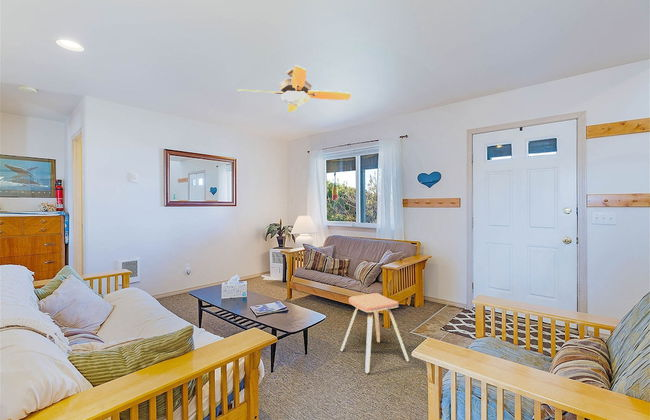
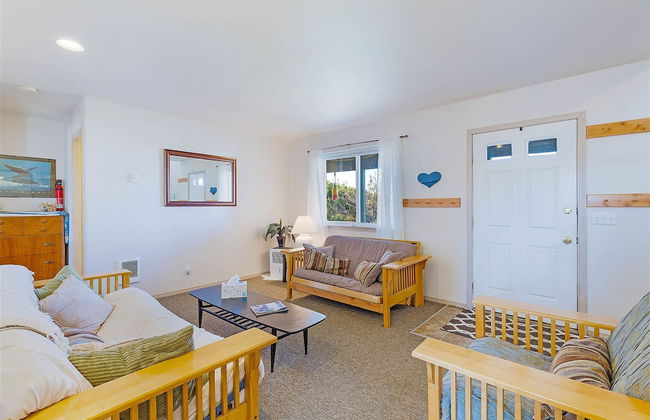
- music stool (371, 327)
- ceiling fan (295, 89)
